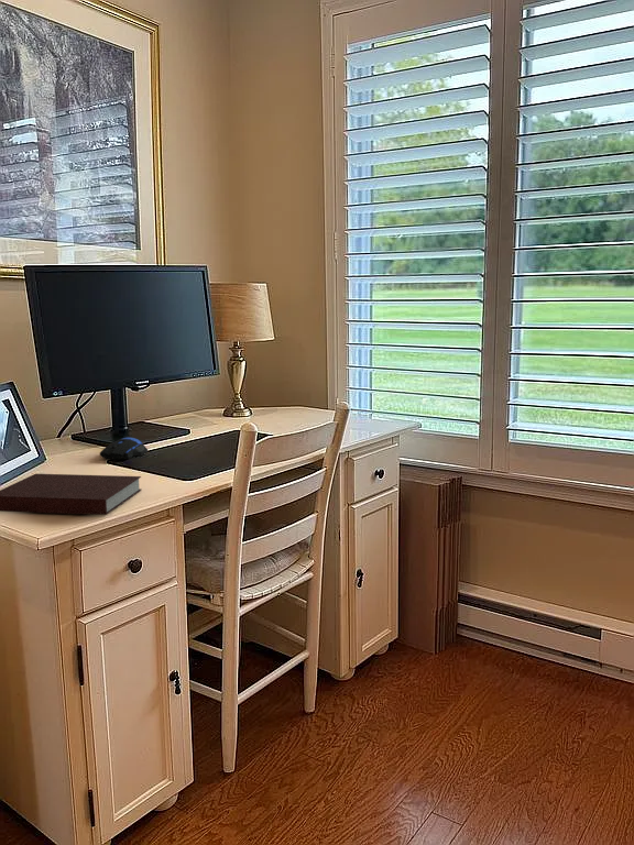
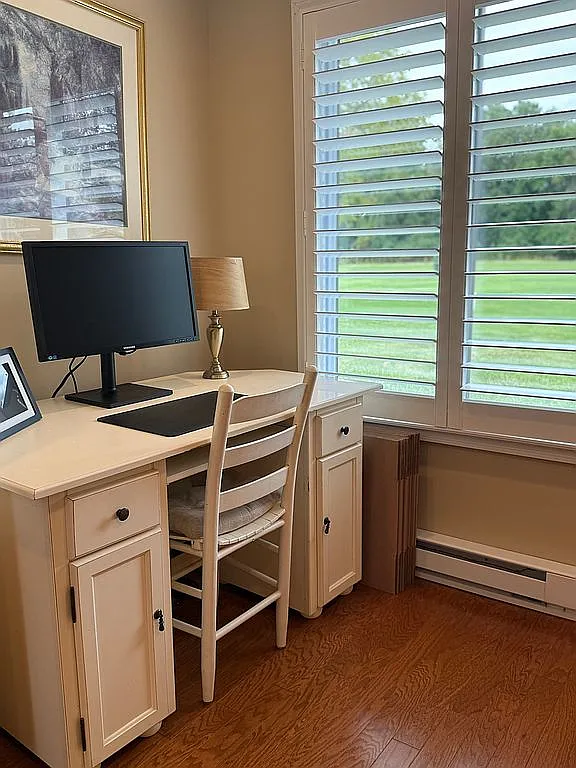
- computer mouse (123, 447)
- notebook (67, 493)
